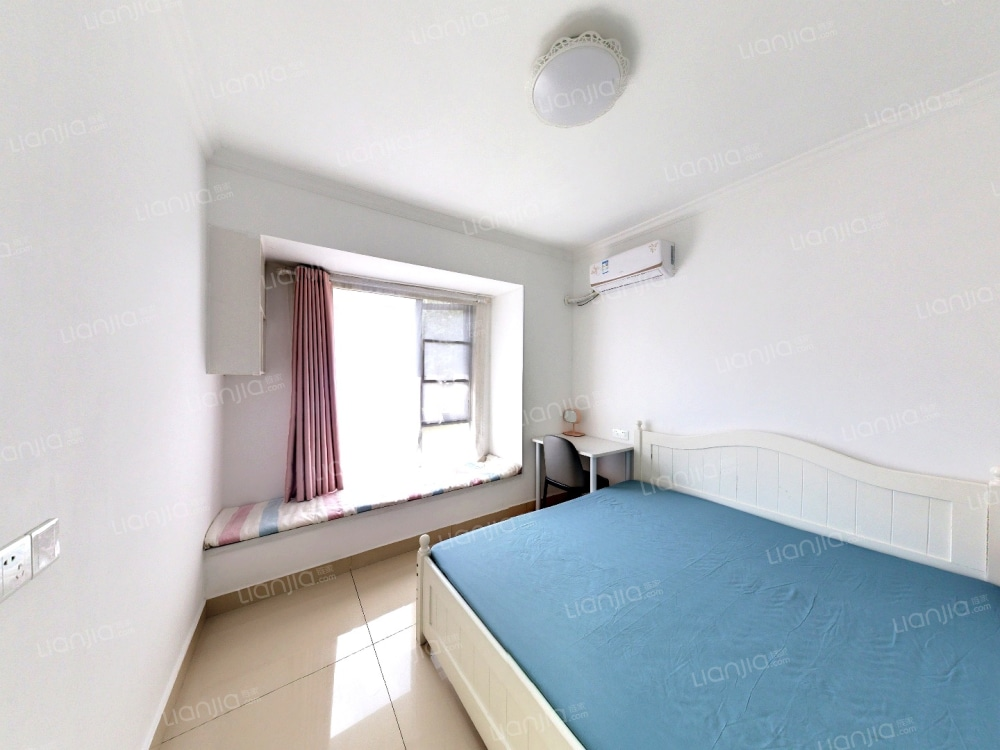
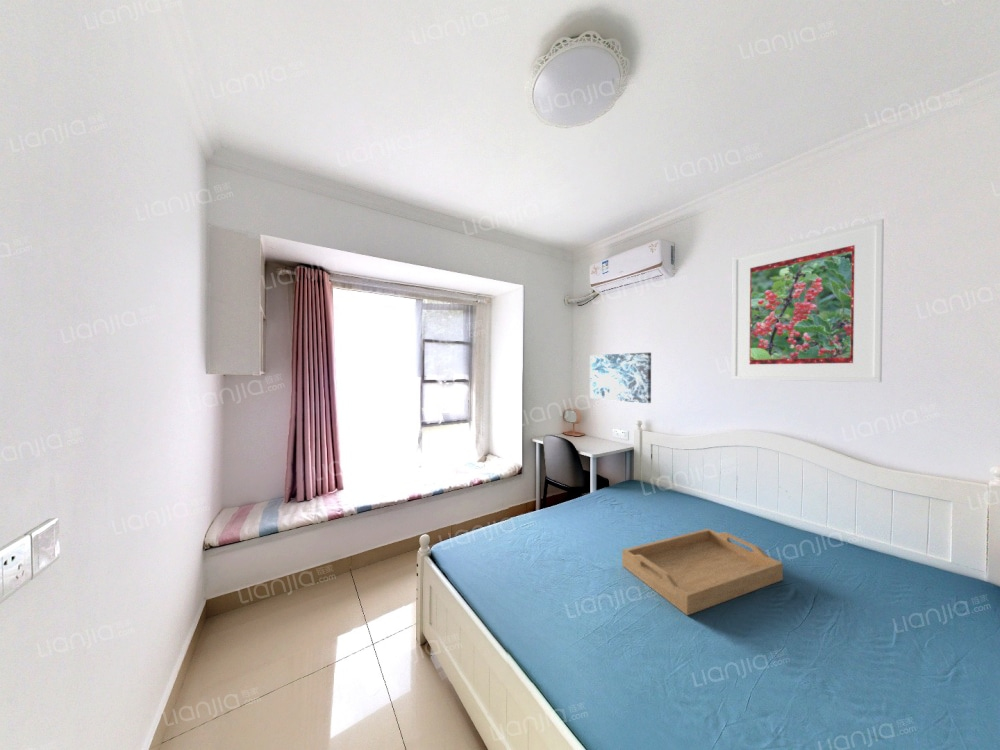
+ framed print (796, 311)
+ serving tray (699, 561)
+ wall art (618, 377)
